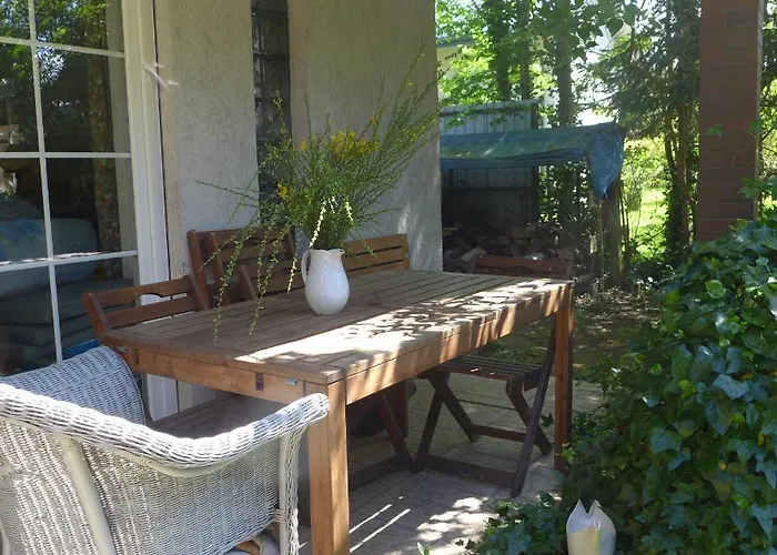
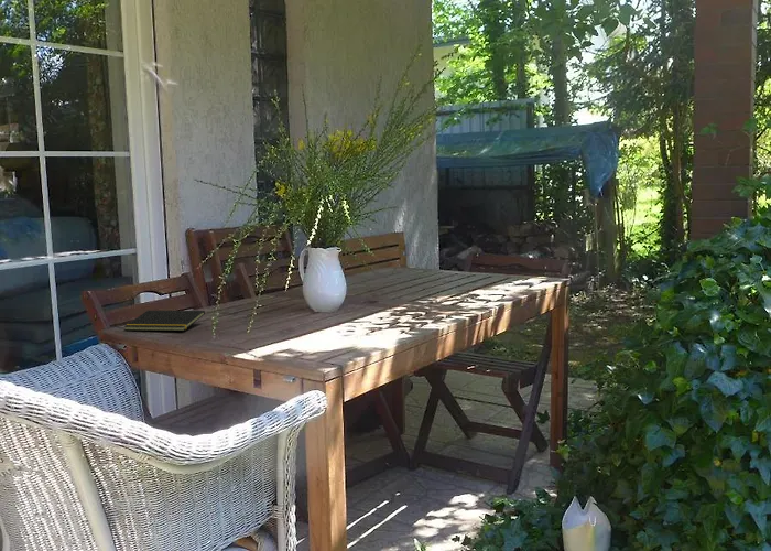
+ notepad (165, 320)
